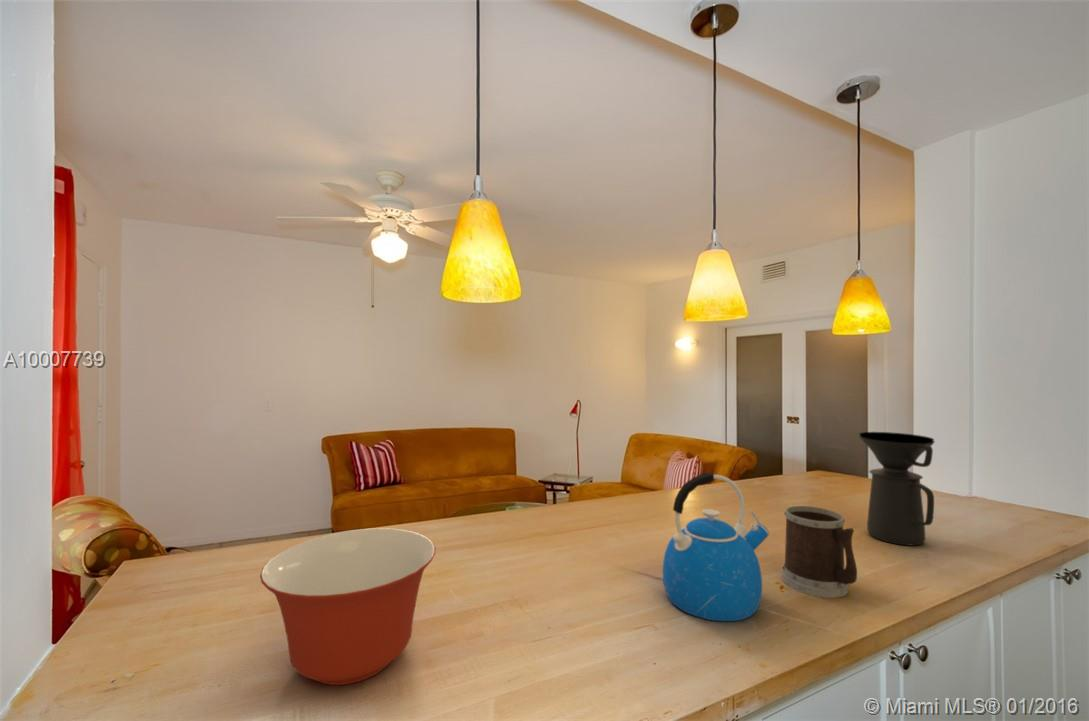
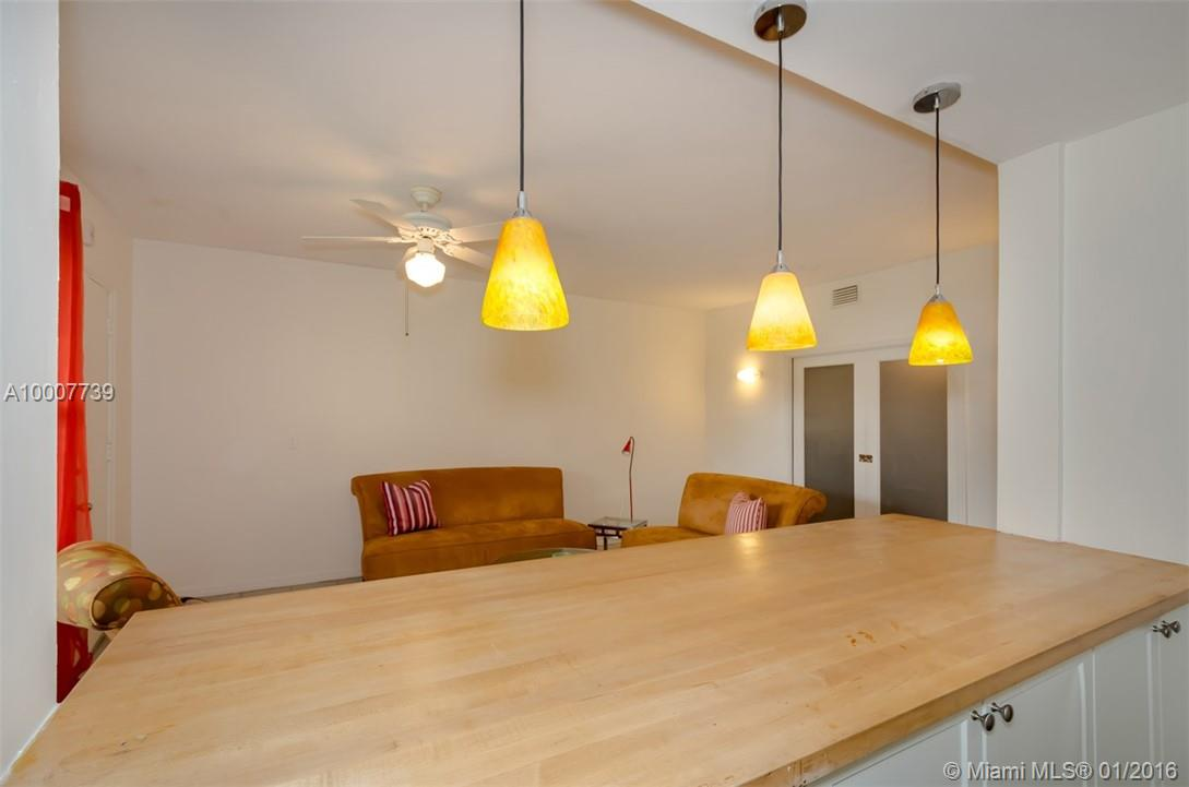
- mixing bowl (353, 607)
- coffee maker (895, 486)
- mug (820, 551)
- kettle (720, 534)
